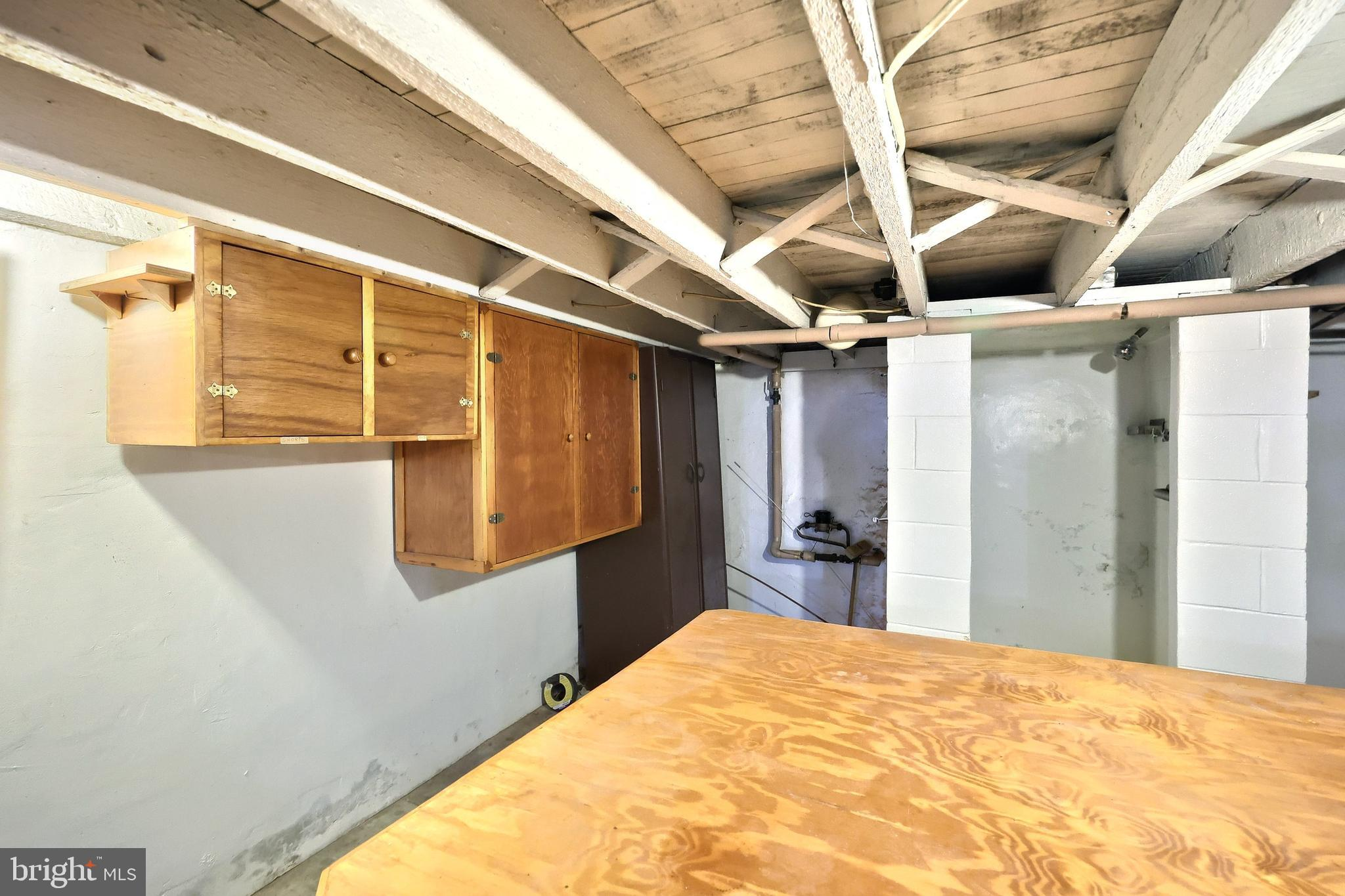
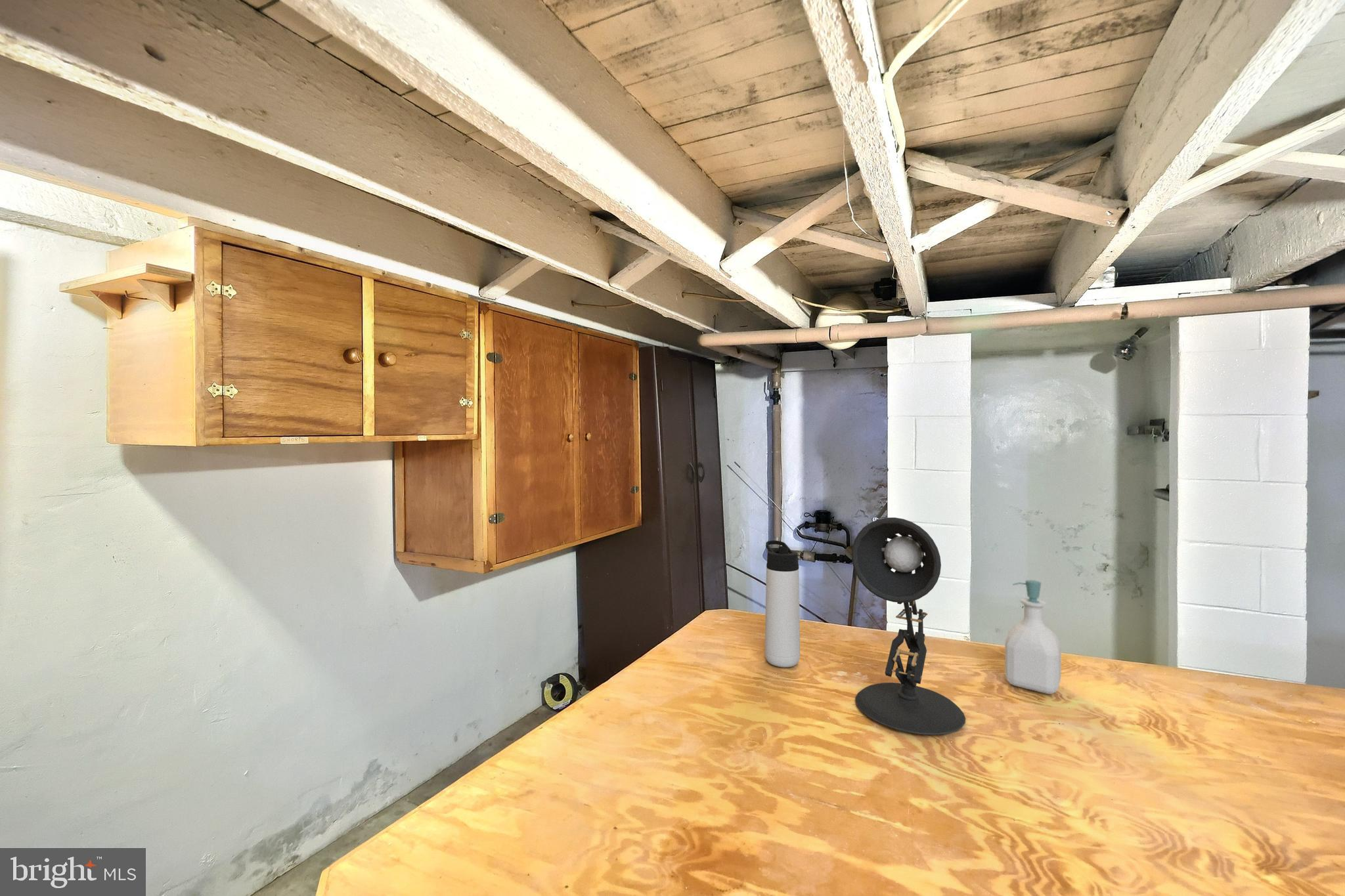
+ soap bottle (1032, 633)
+ desk lamp (908, 611)
+ thermos bottle (780, 601)
